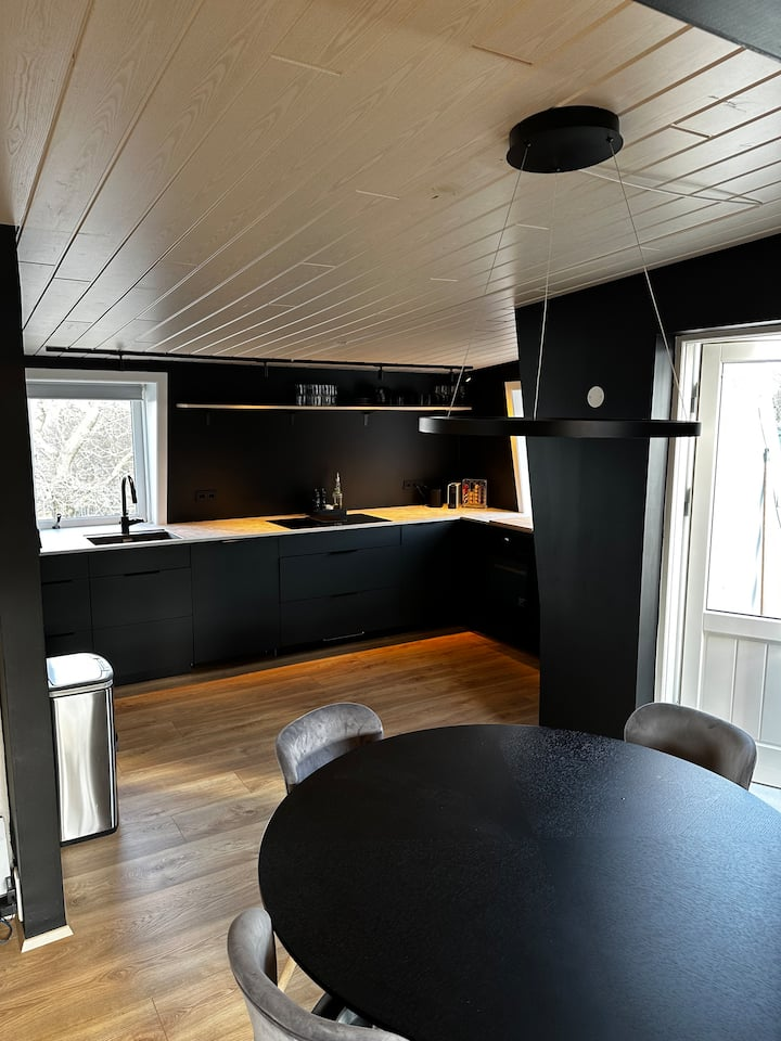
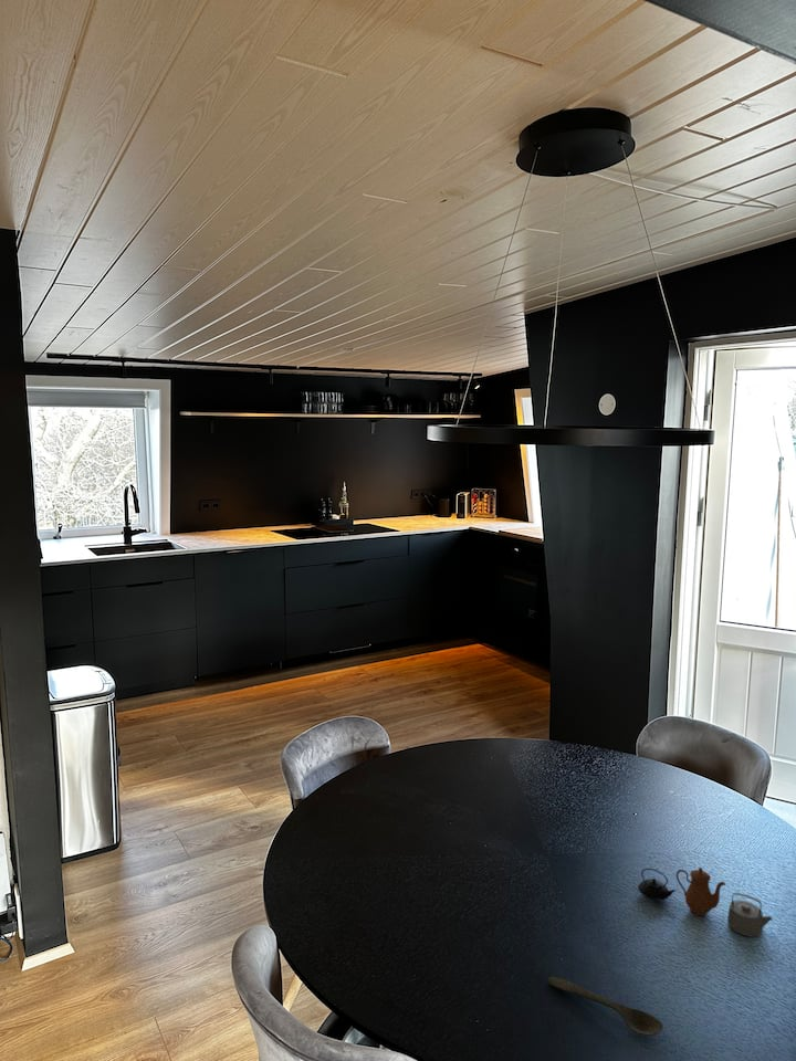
+ teapot (702, 890)
+ spoon (601, 1002)
